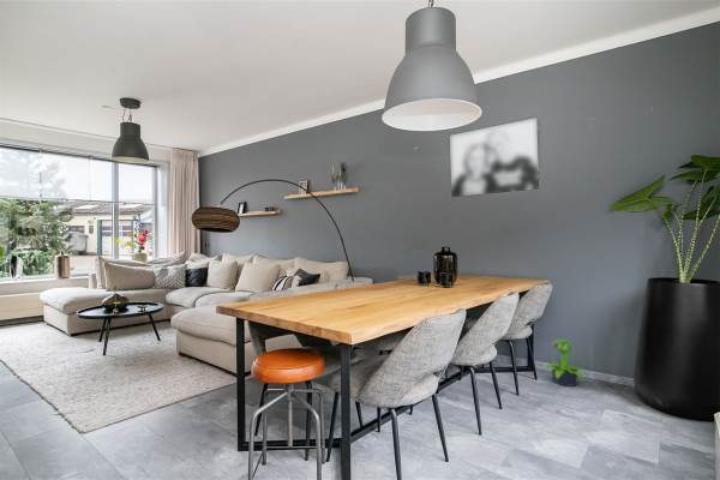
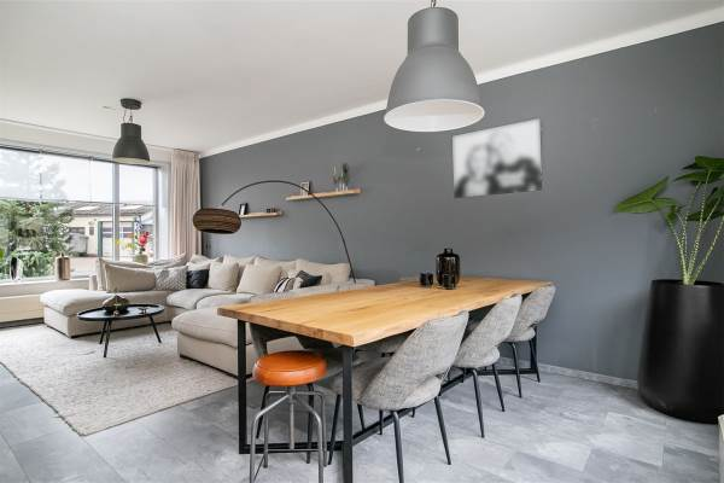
- potted plant (563, 359)
